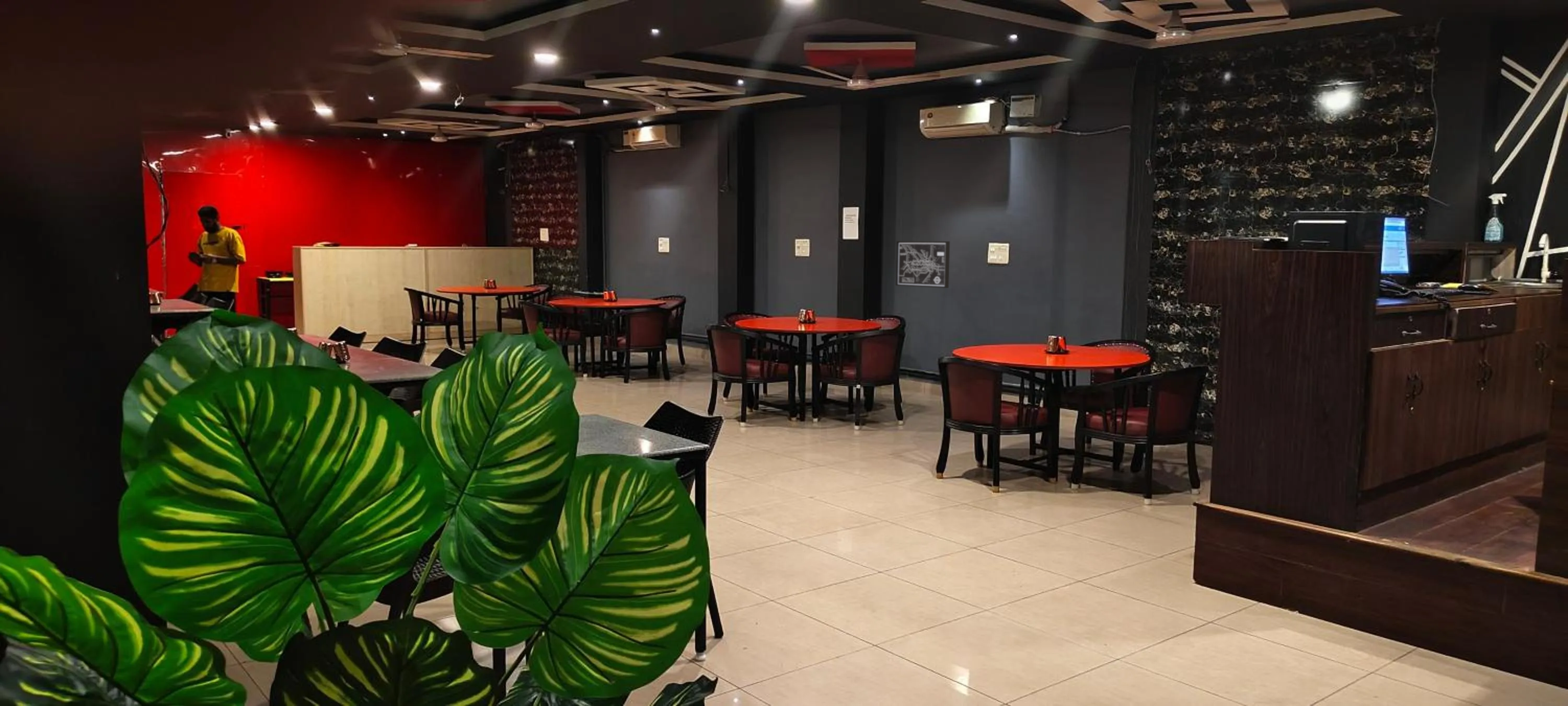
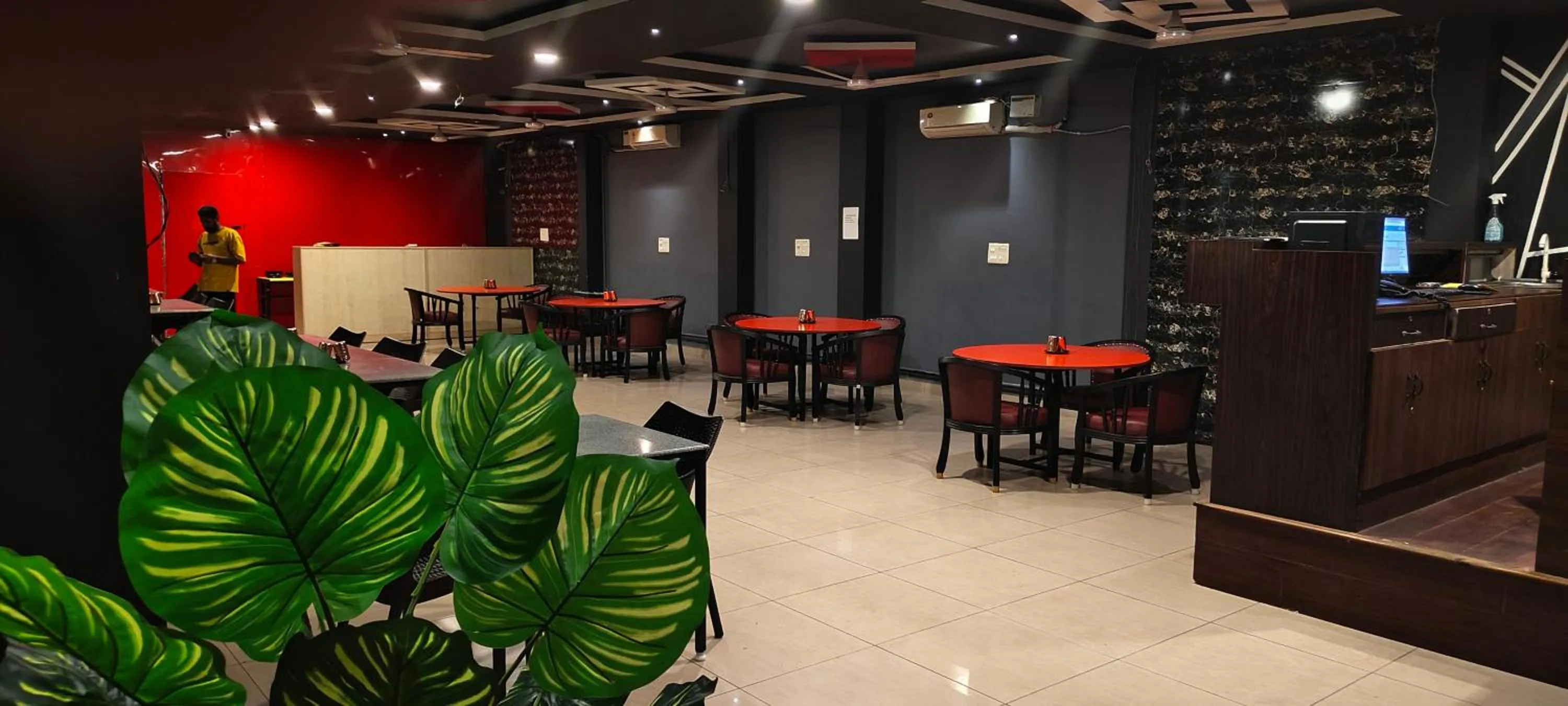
- wall art (922, 264)
